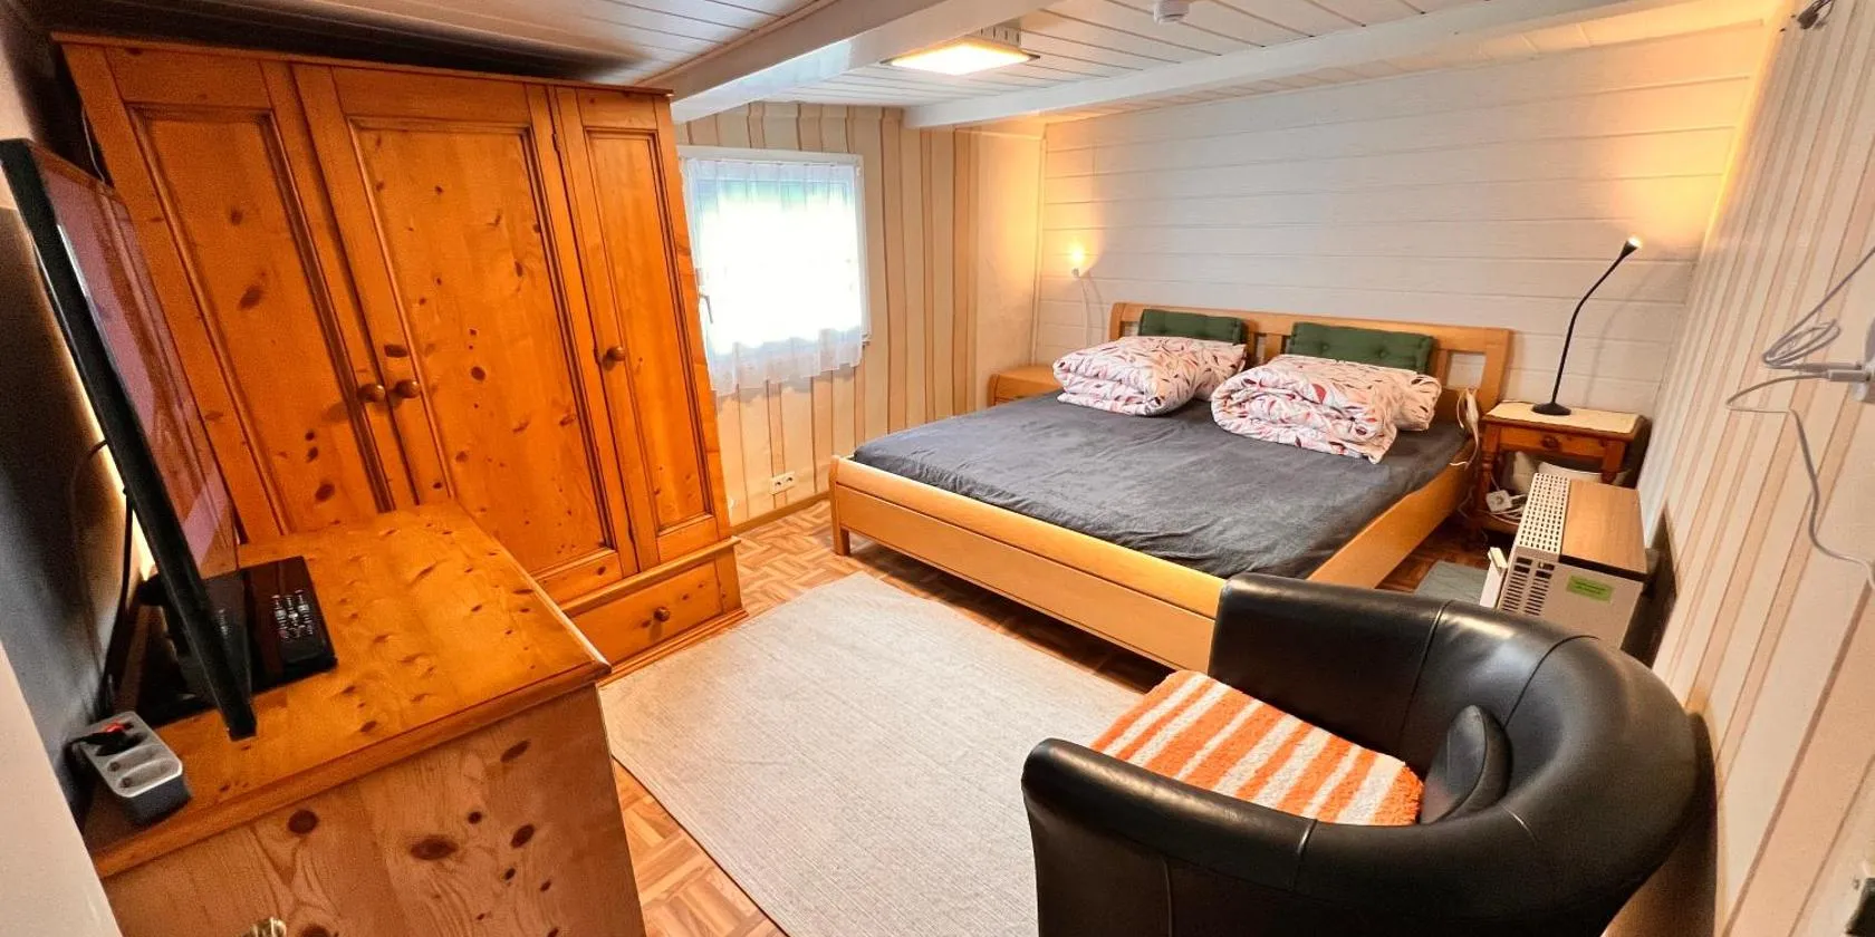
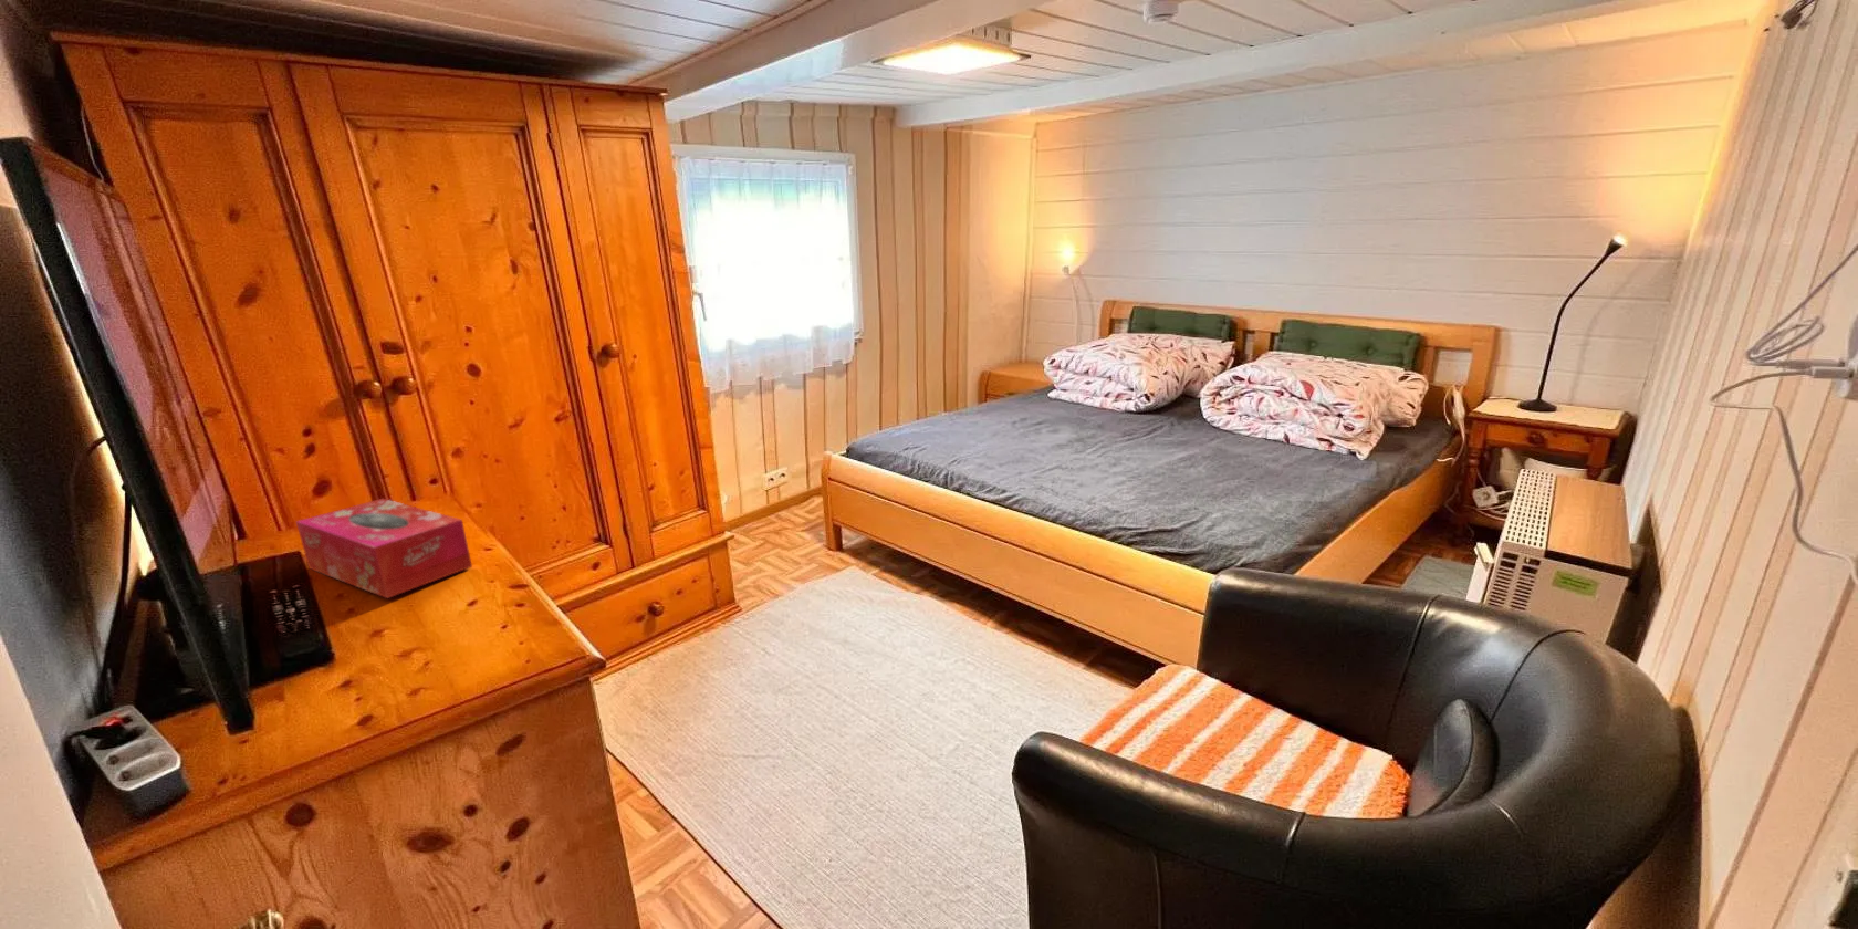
+ tissue box (384, 544)
